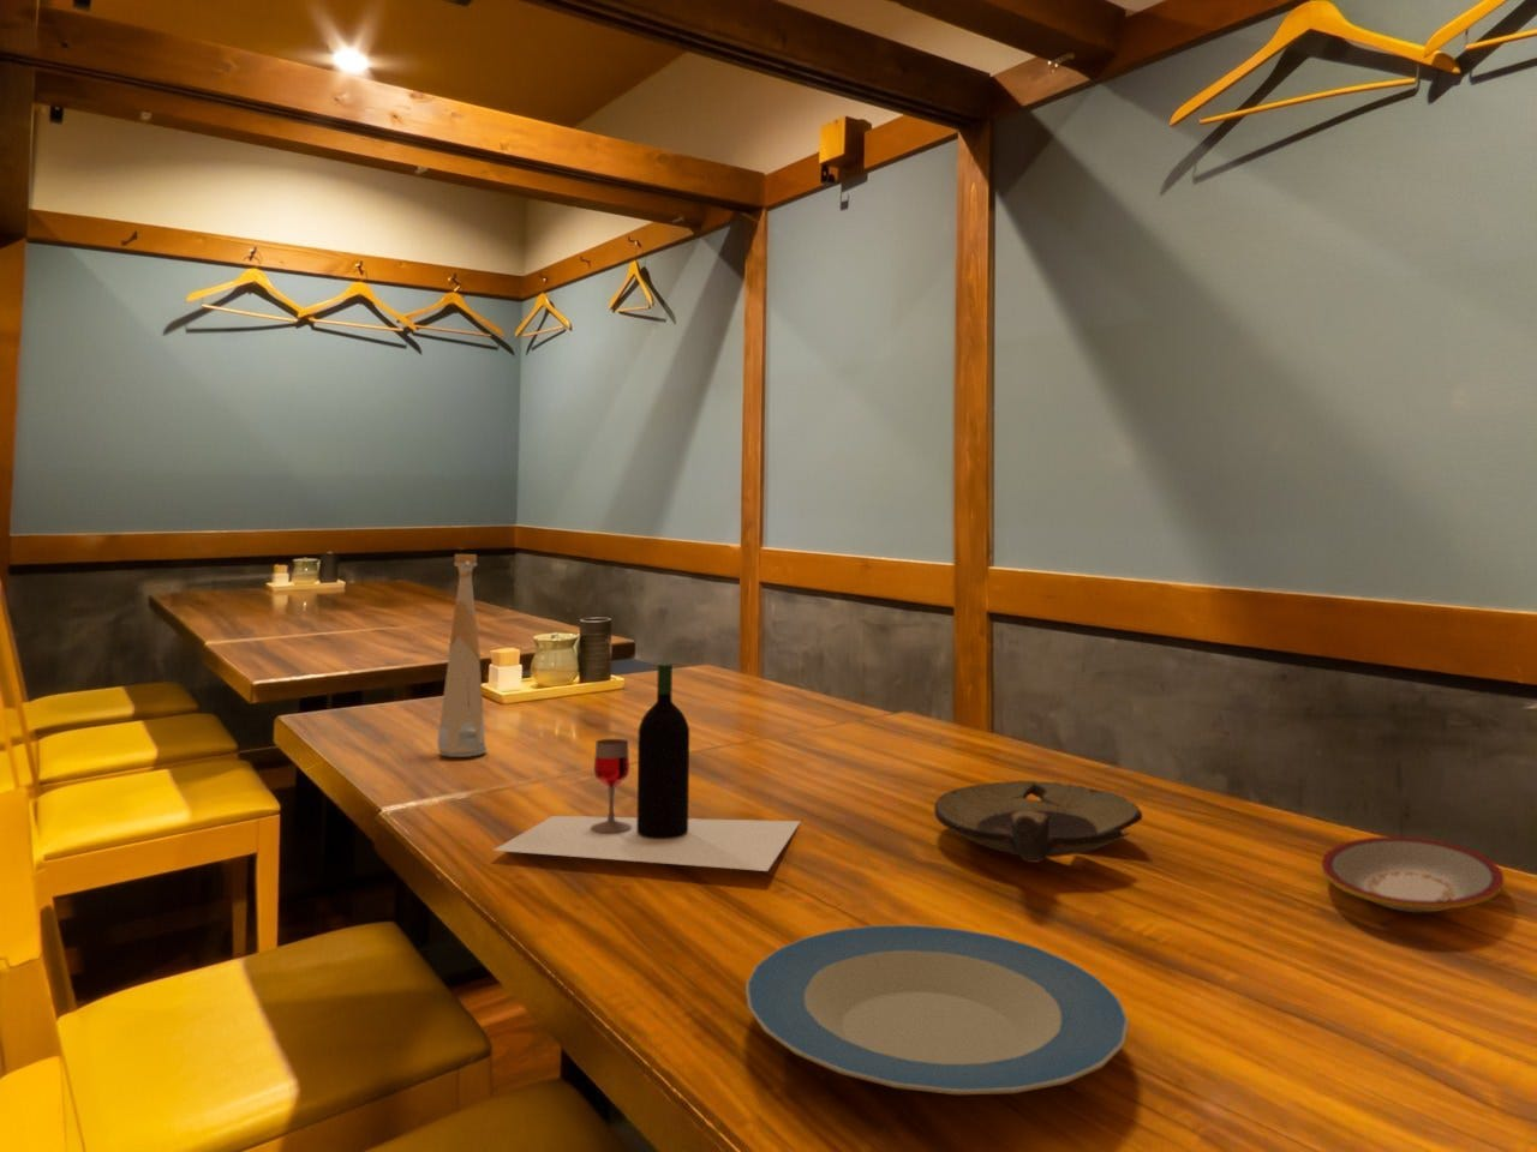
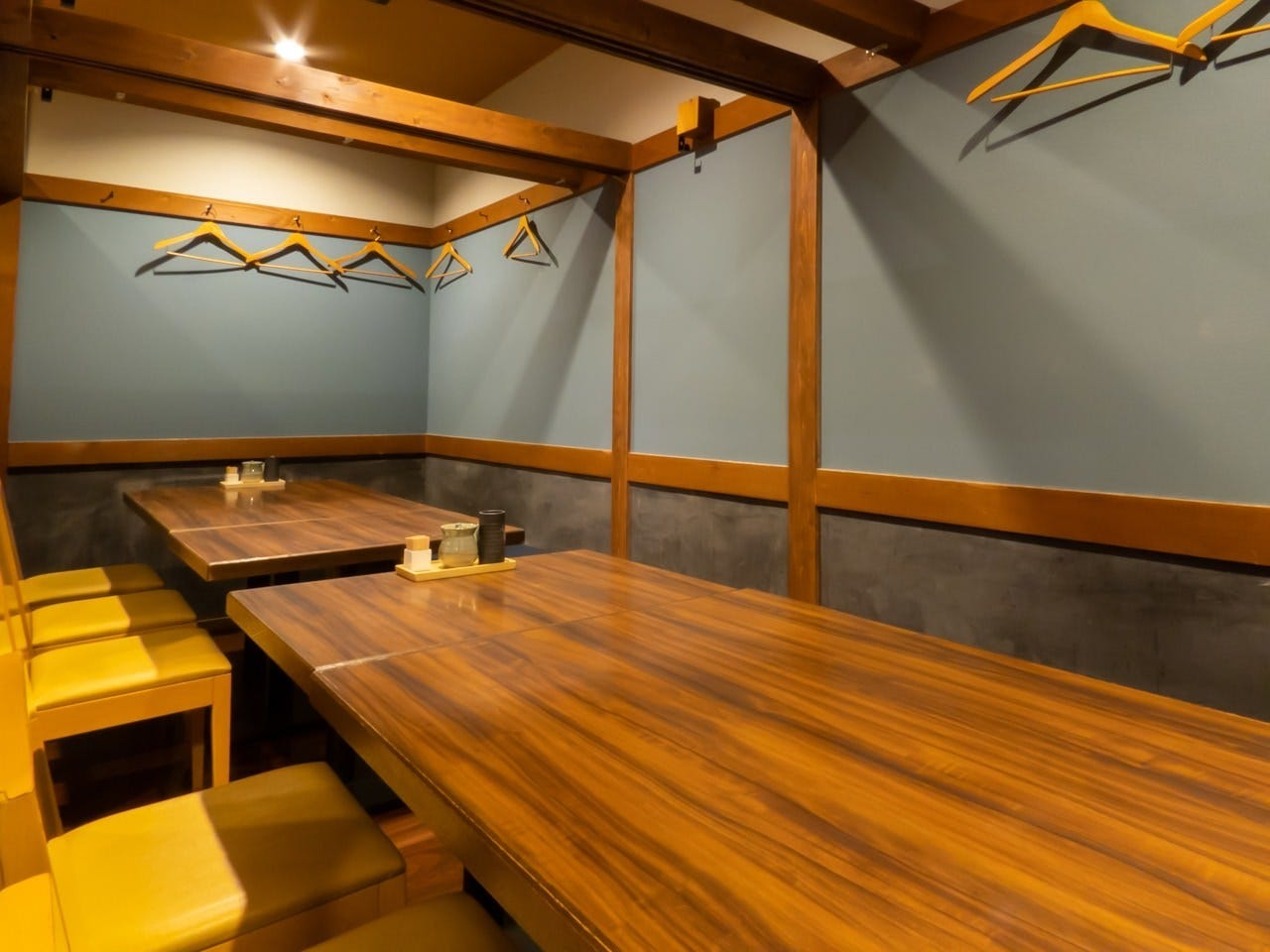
- oil lamp (1023, 816)
- plate (1410, 879)
- plate (929, 1014)
- bottle (464, 652)
- wine bottle (670, 743)
